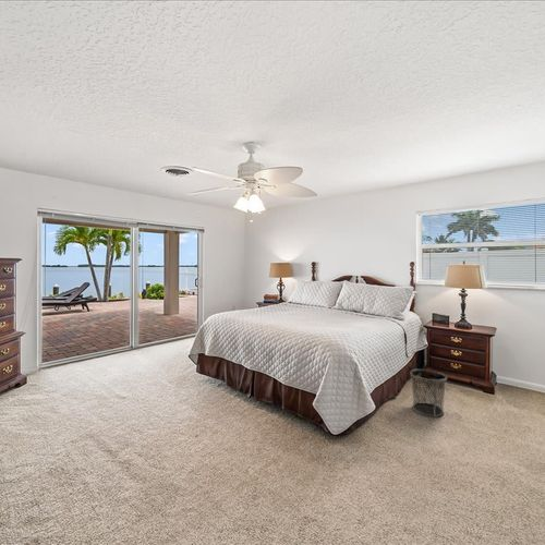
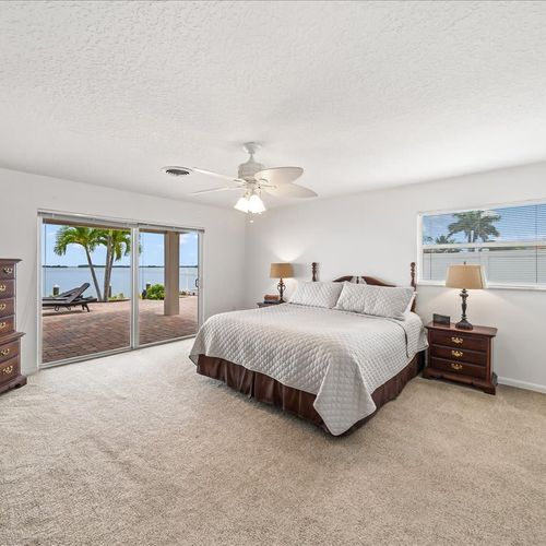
- waste bin (428, 391)
